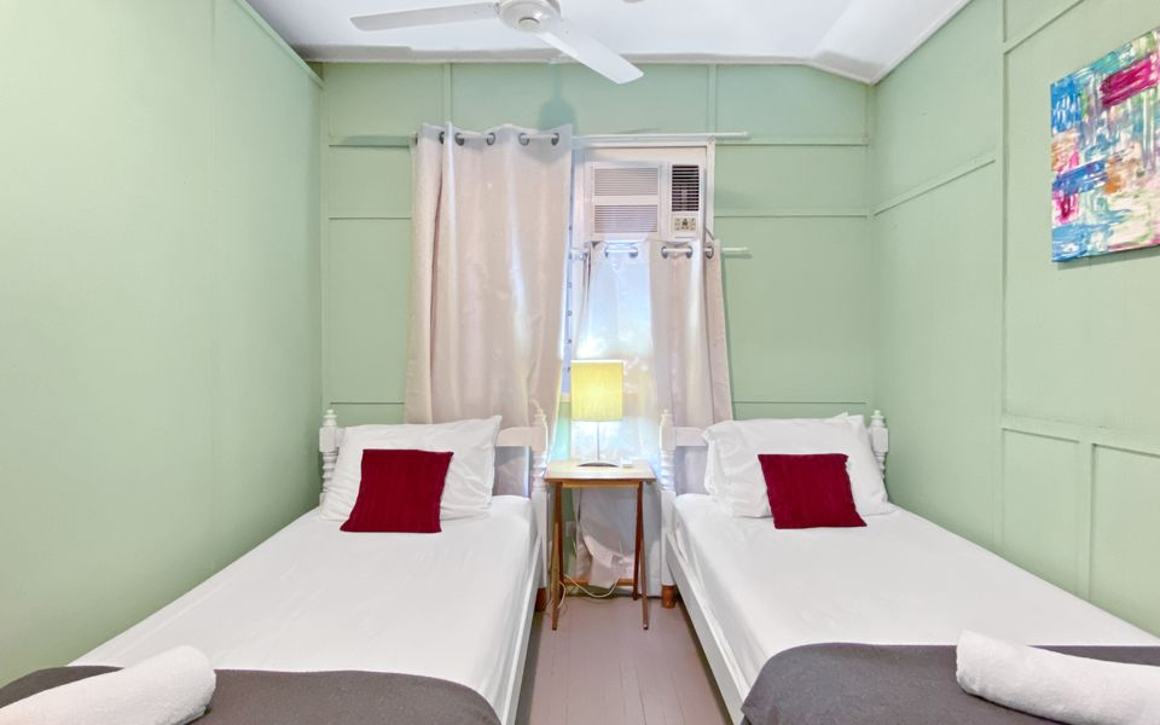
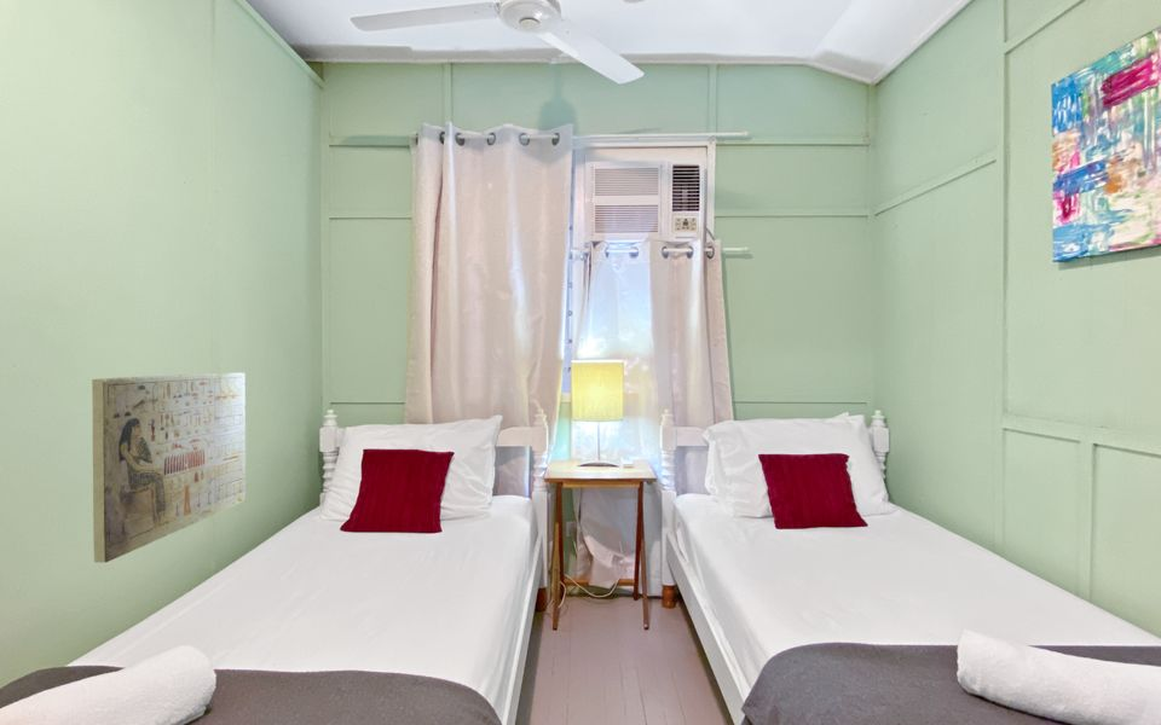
+ stone relief (183, 450)
